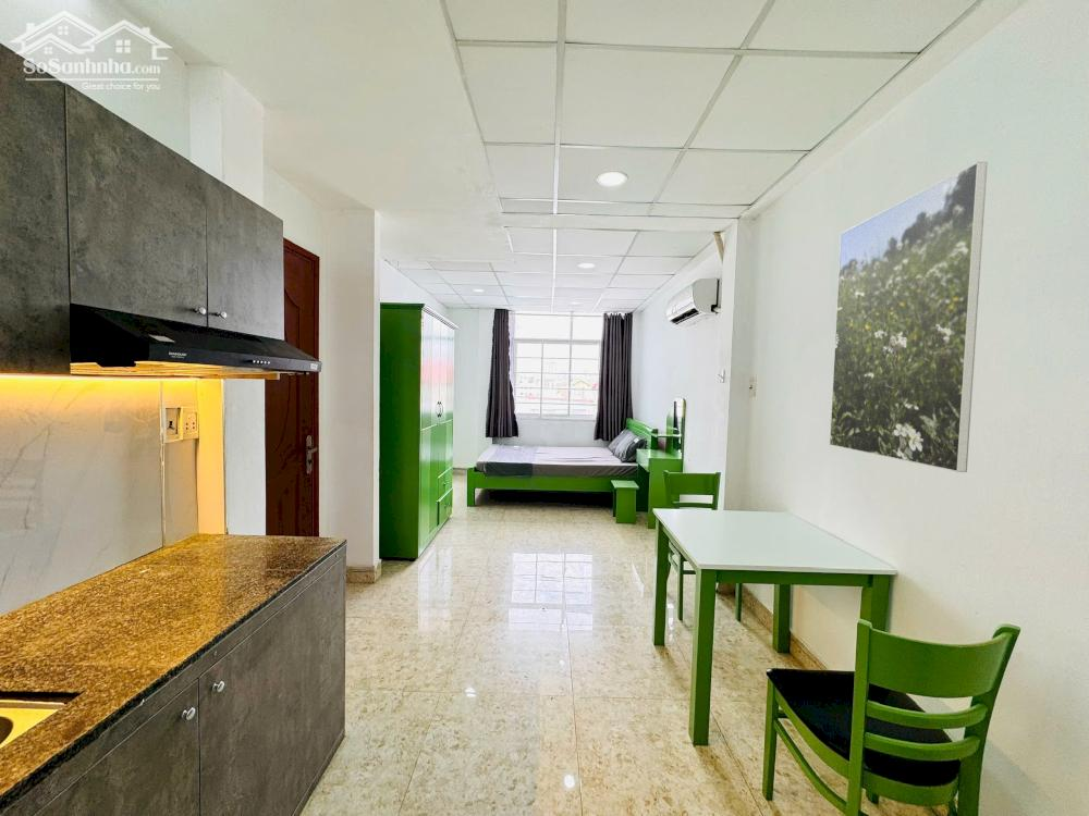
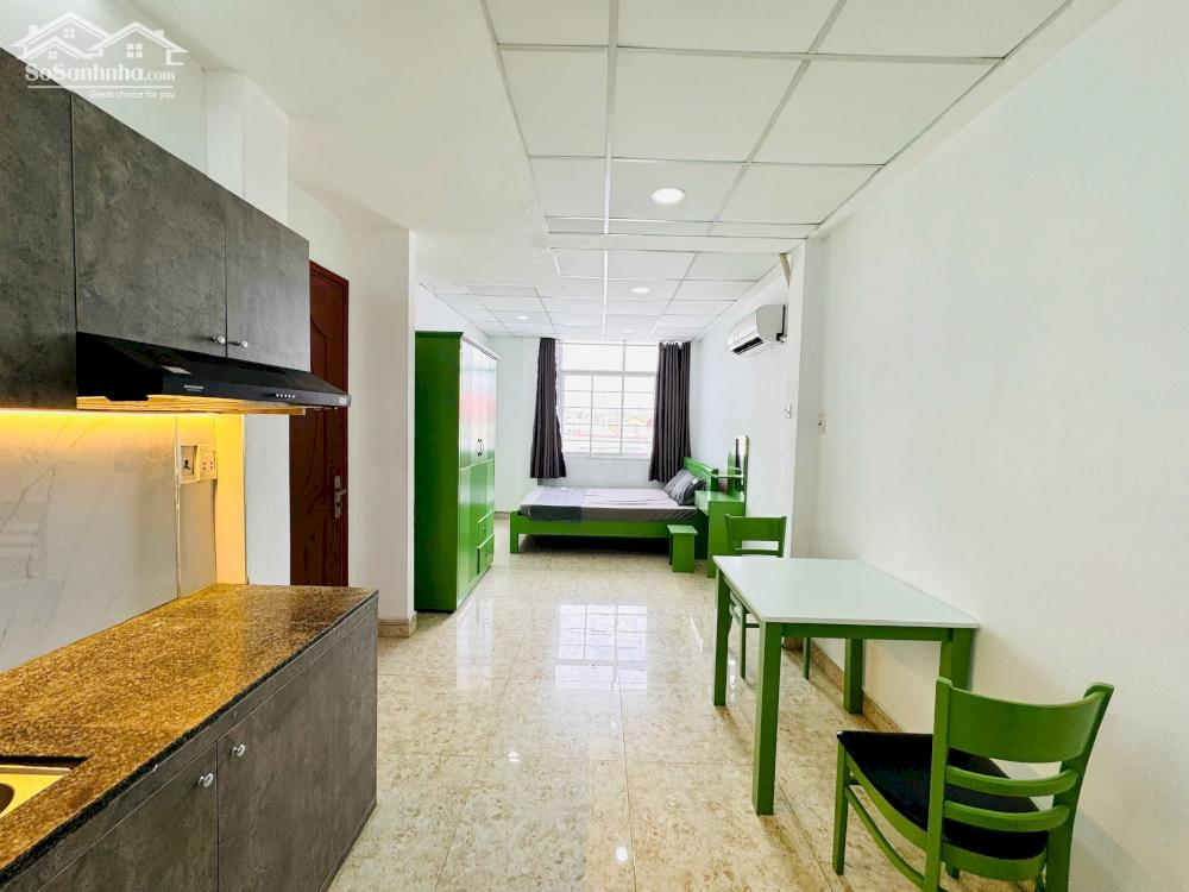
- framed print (892, 331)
